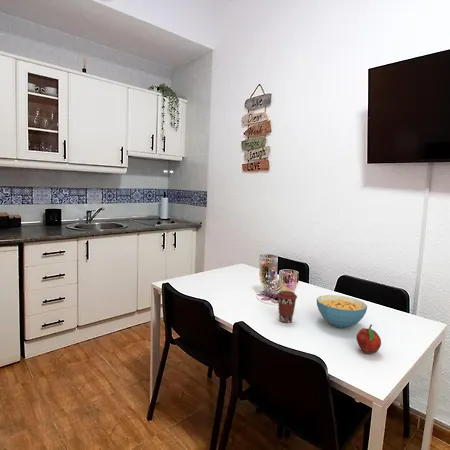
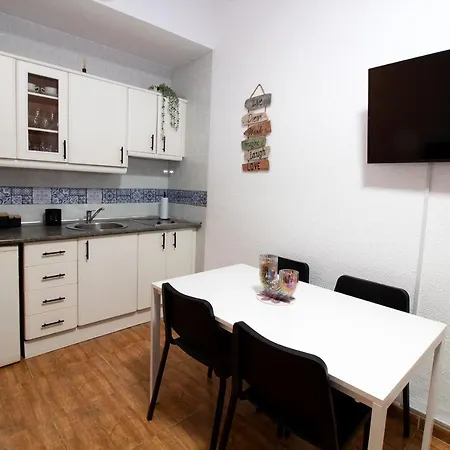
- cereal bowl (340, 313)
- coffee cup (286, 306)
- fruit (368, 338)
